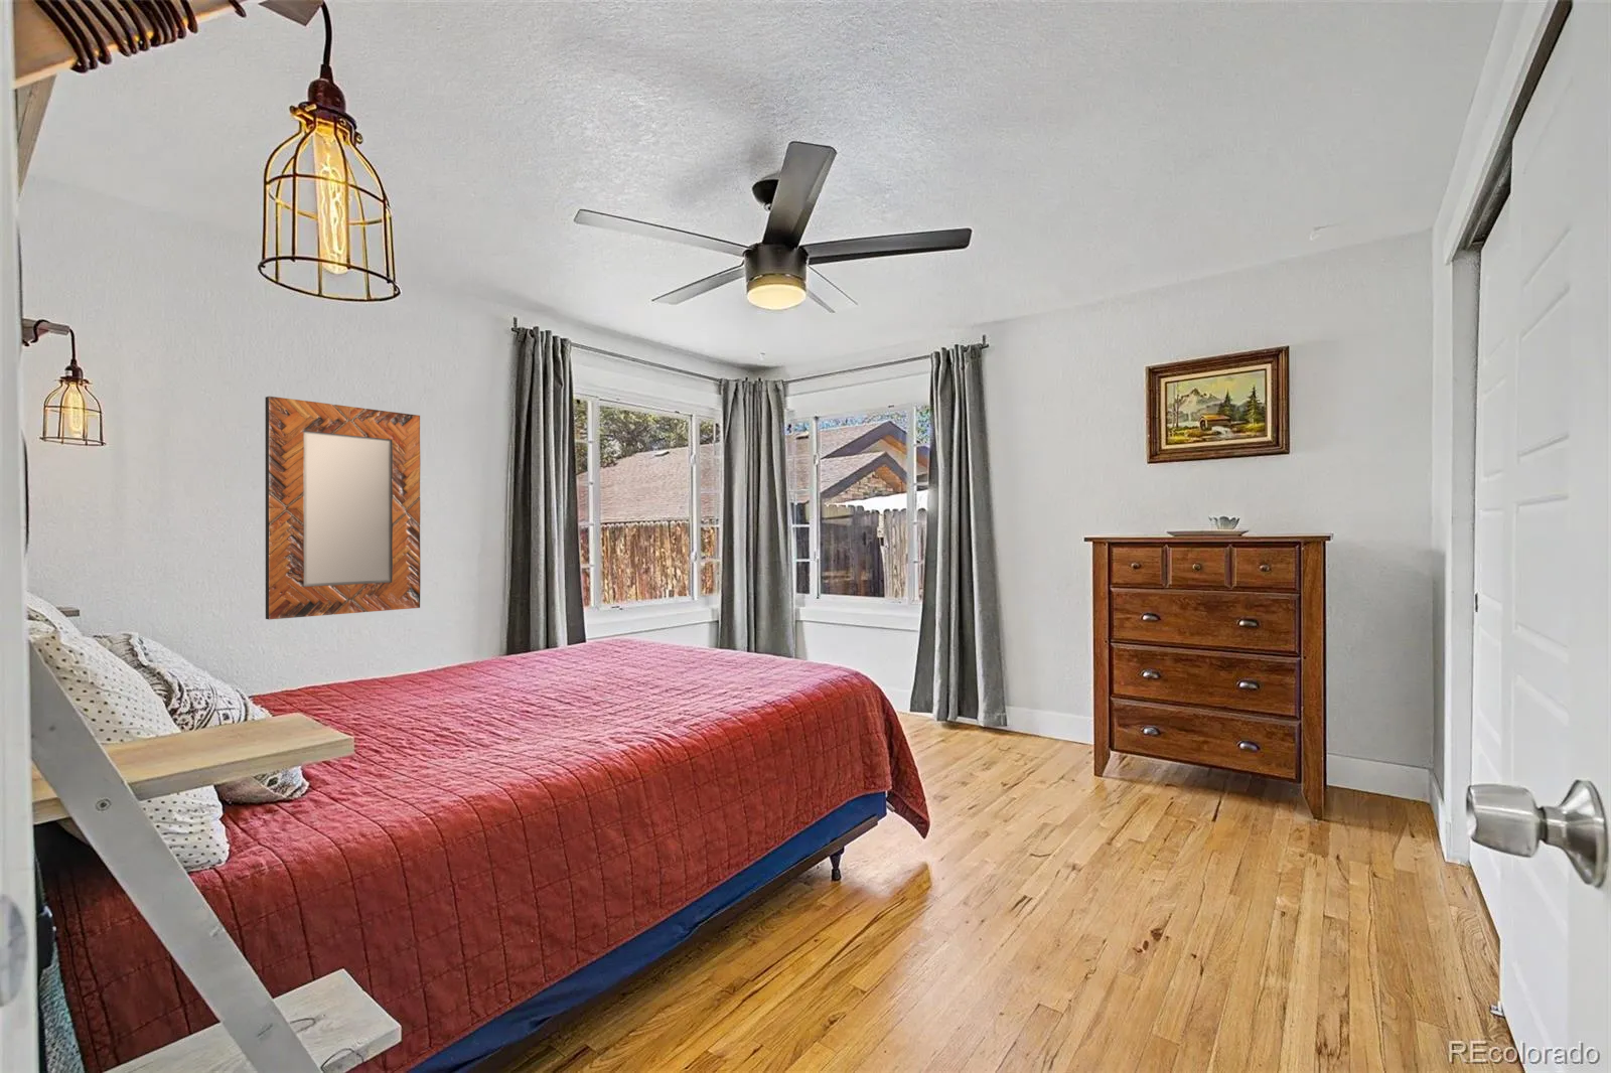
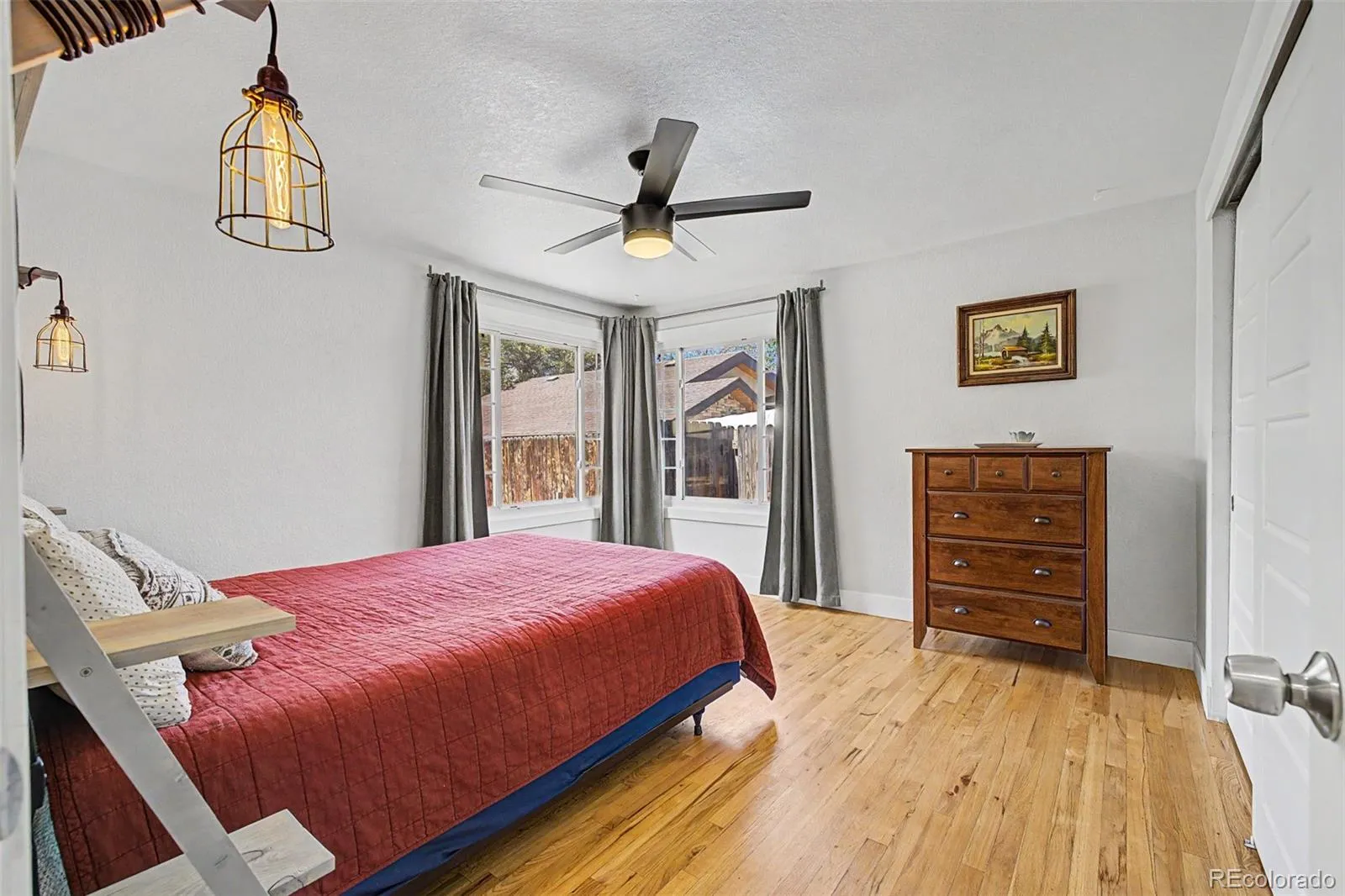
- home mirror (349, 509)
